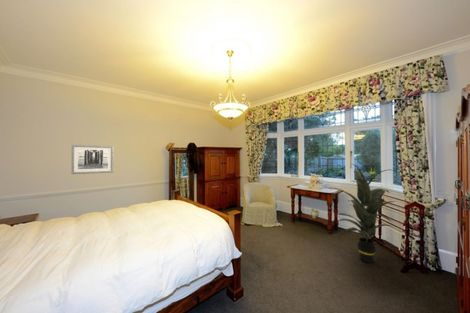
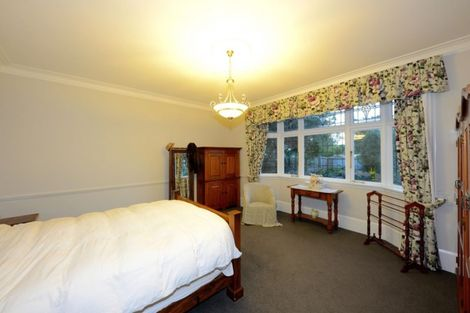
- wall art (93, 159)
- indoor plant (362, 210)
